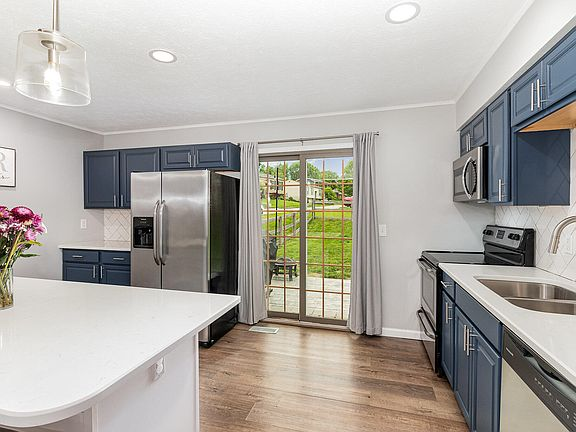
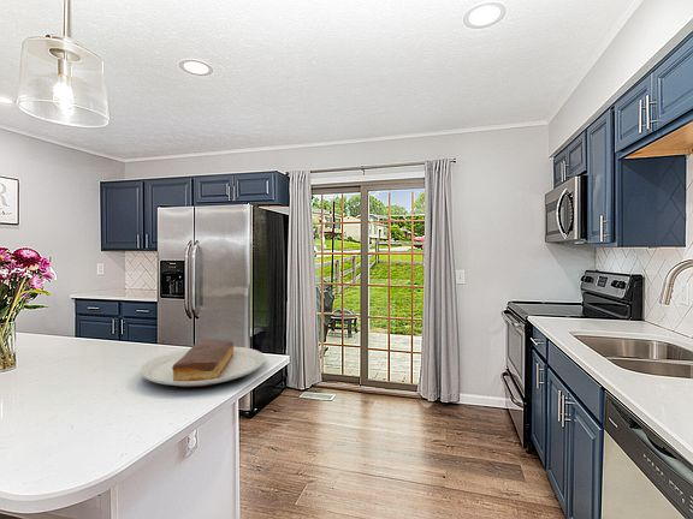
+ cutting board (206, 359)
